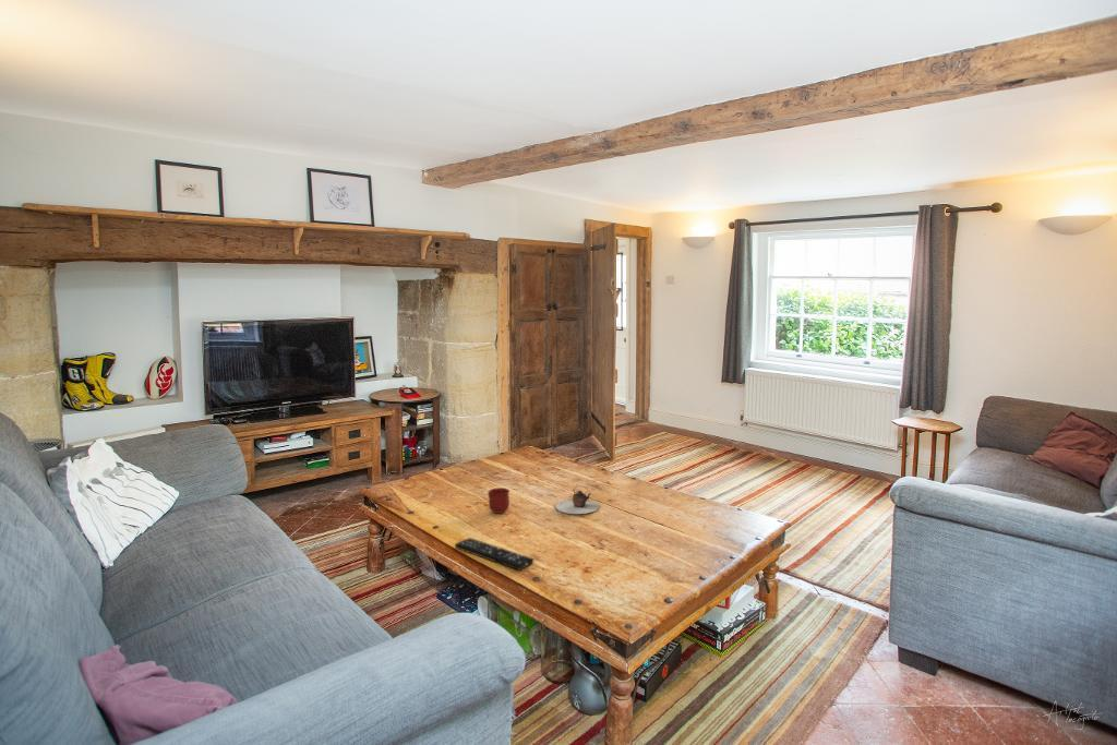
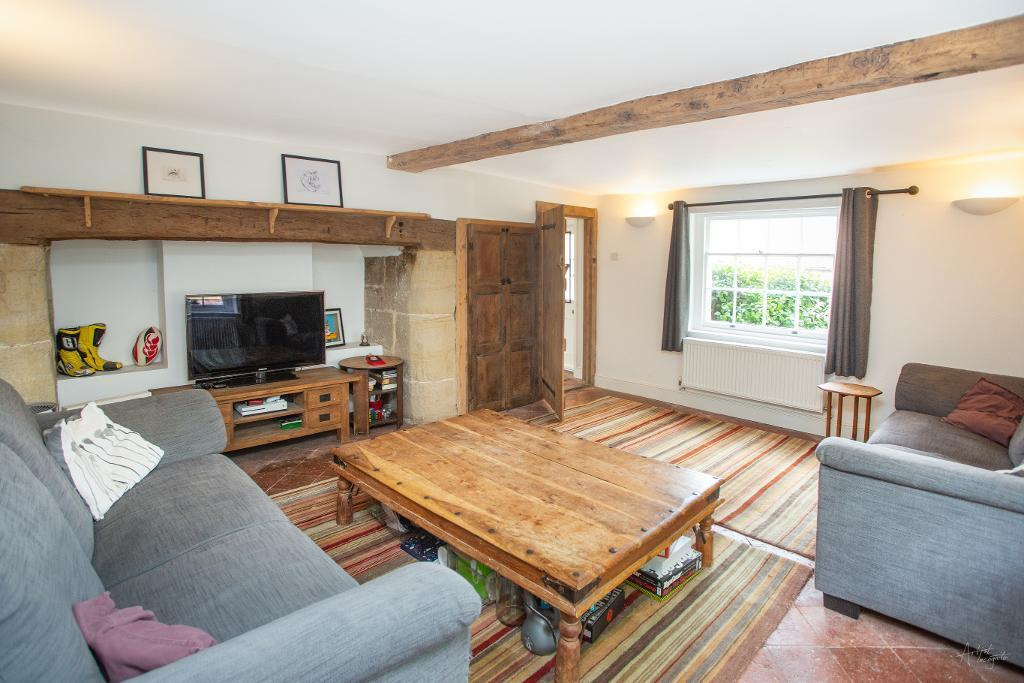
- teapot (577, 496)
- remote control (493, 552)
- mug (496, 500)
